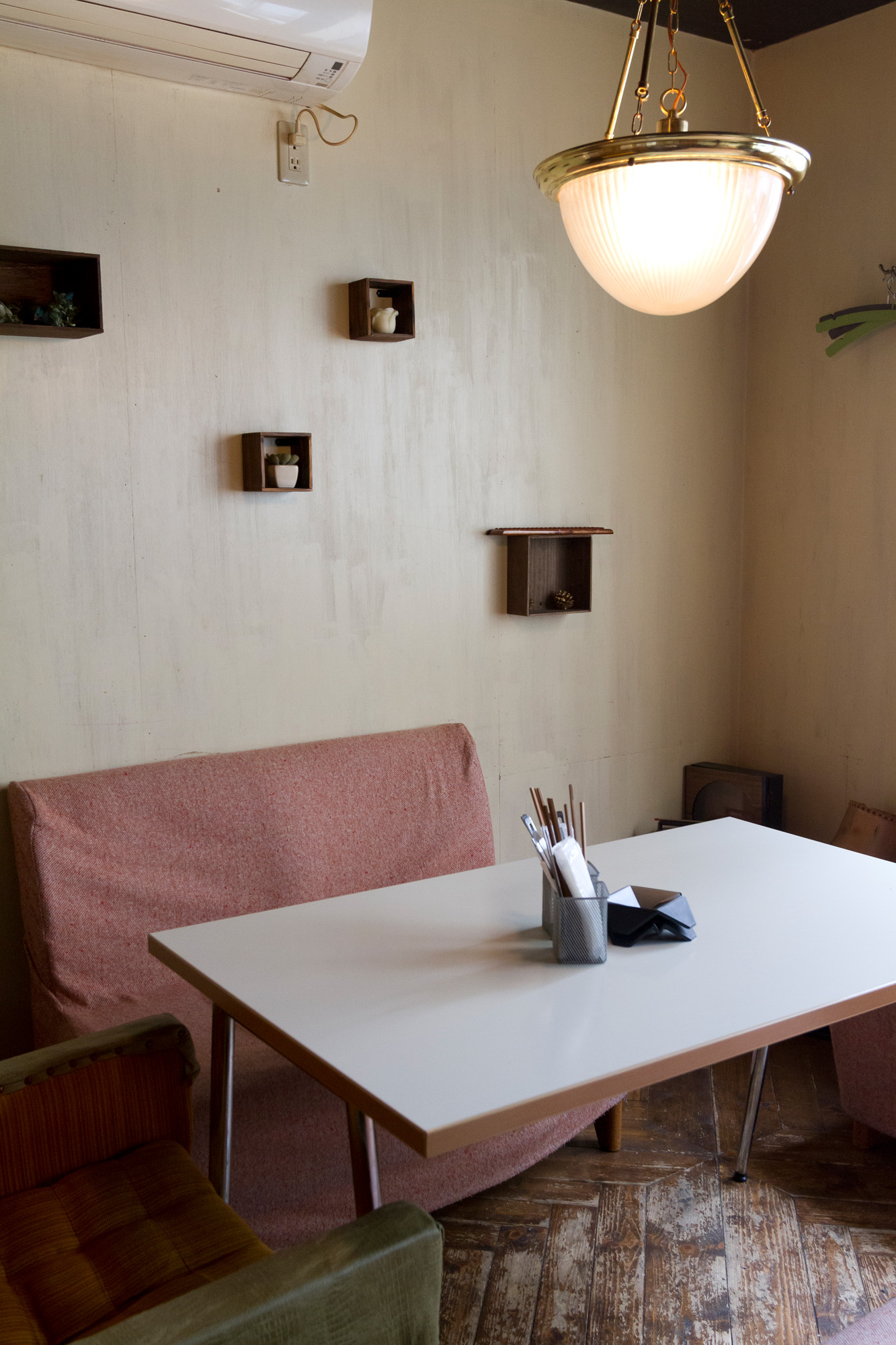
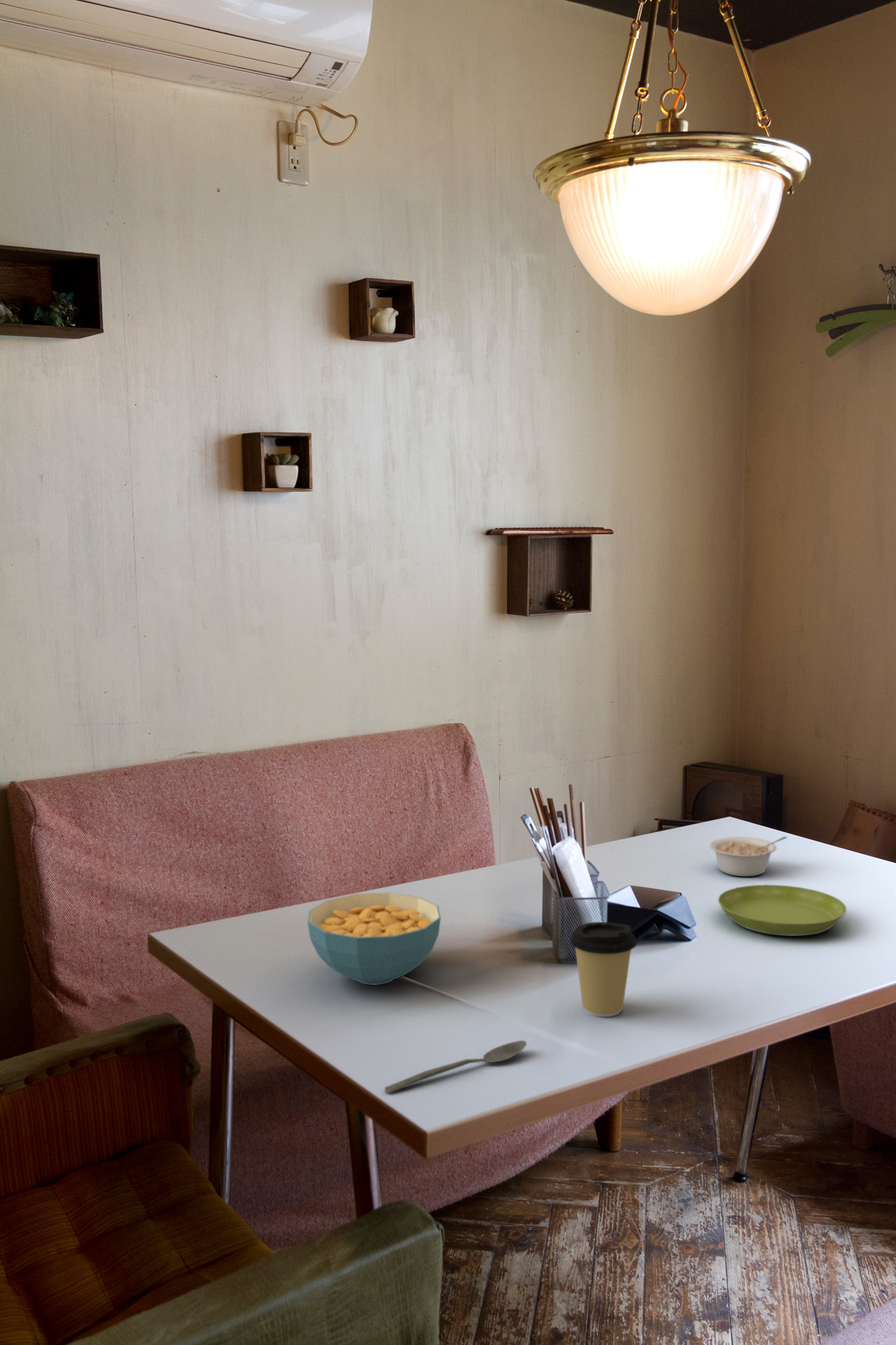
+ legume (744, 854)
+ spoon (458, 1065)
+ cereal bowl (374, 946)
+ saucer (780, 911)
+ coffee cup (603, 970)
